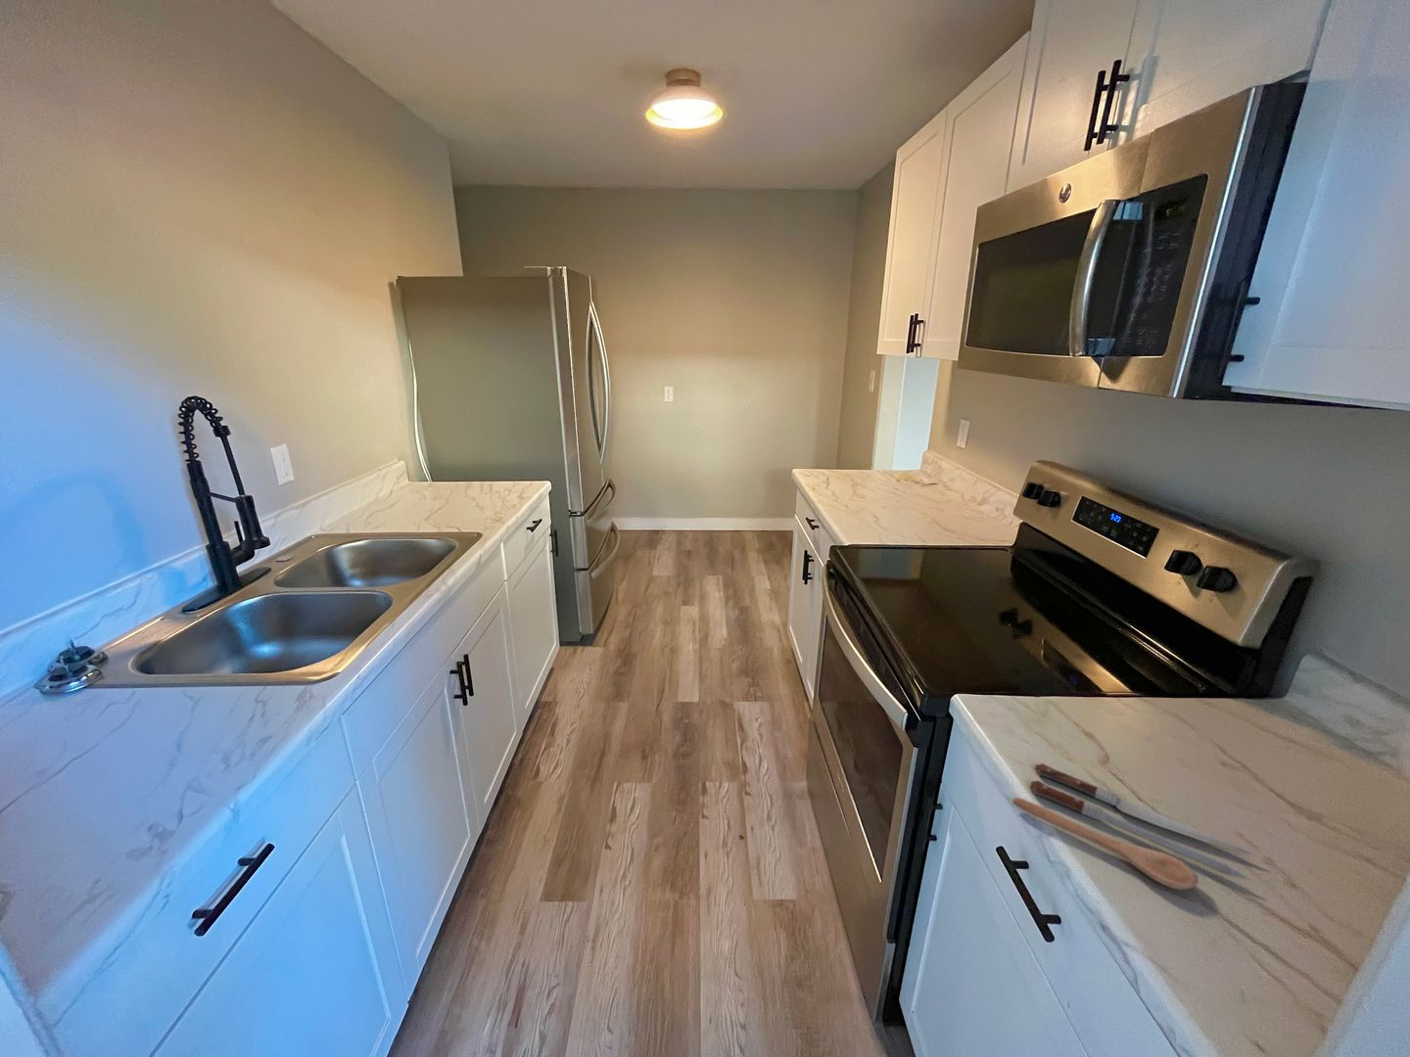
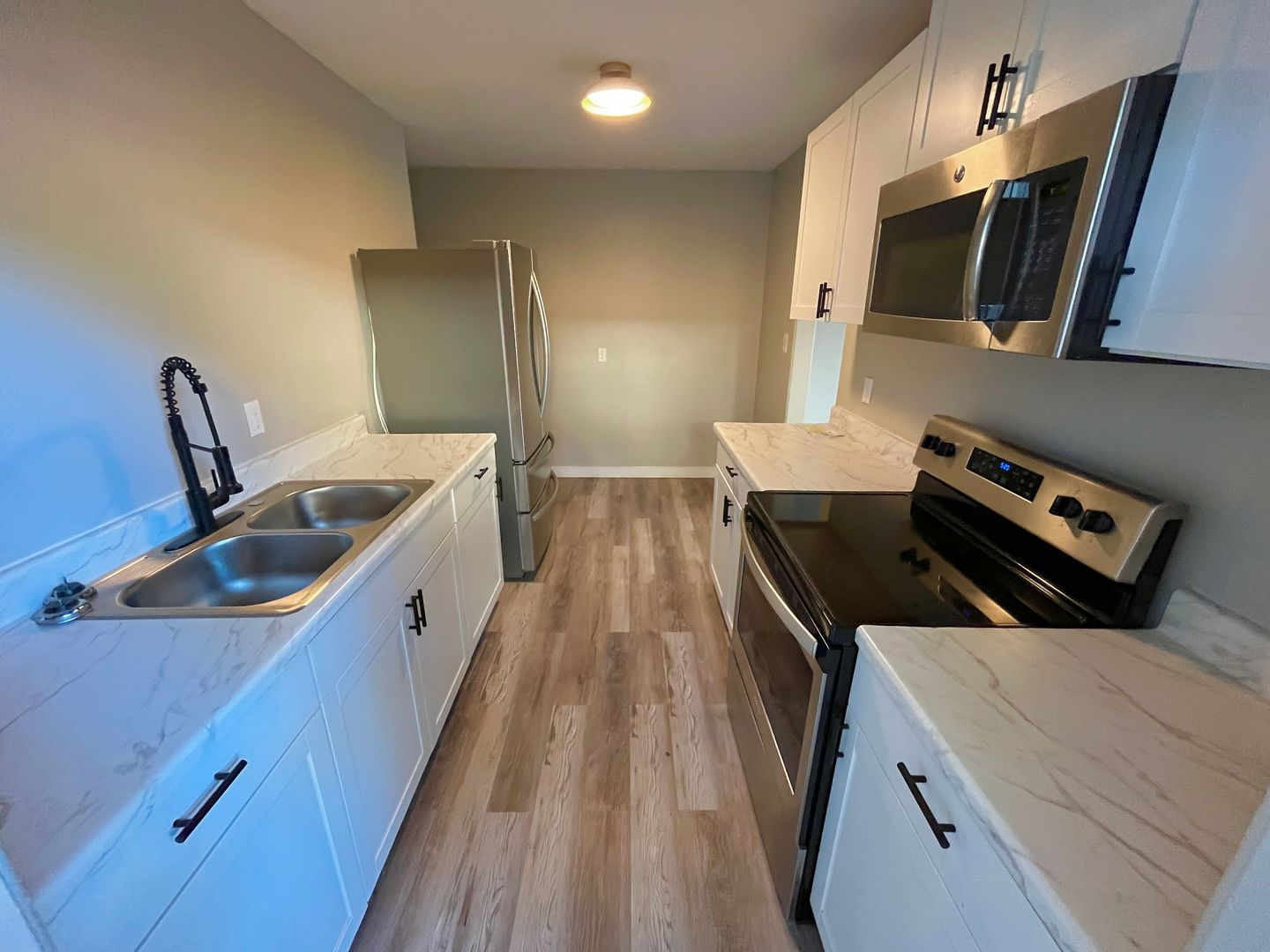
- spoon (1130, 830)
